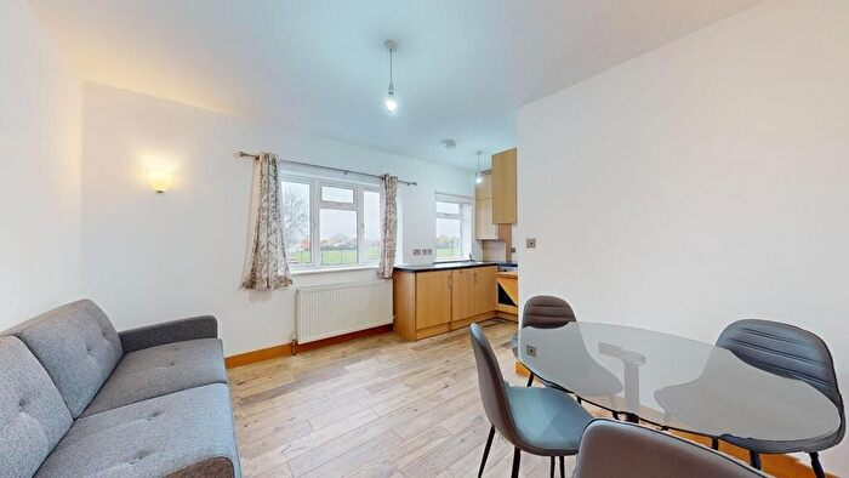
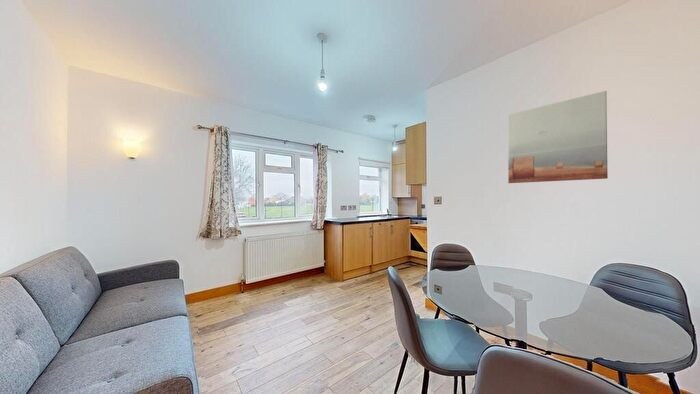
+ wall art (551, 142)
